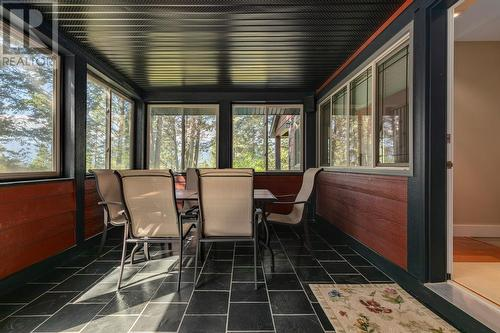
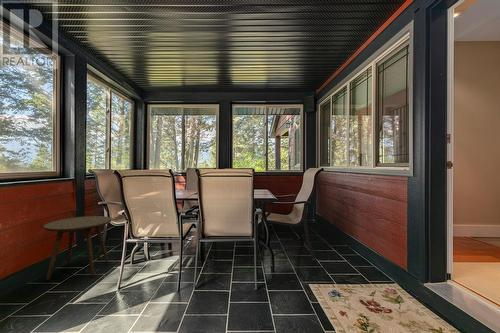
+ side table (72, 244)
